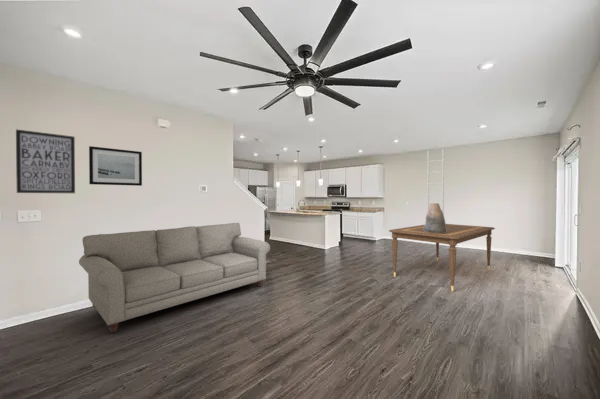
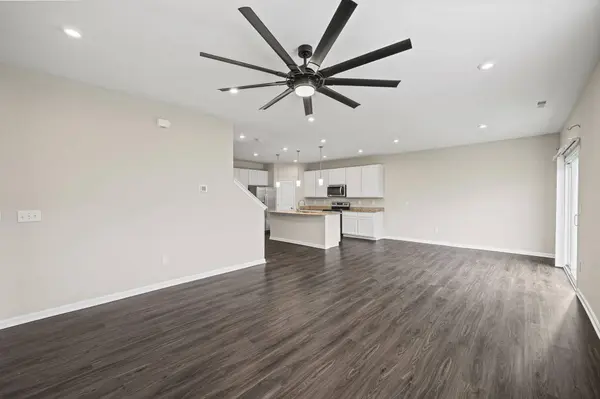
- decorative urn (434, 217)
- sofa (186, 262)
- wall art (117, 167)
- wall art (47, 163)
- blanket ladder (435, 183)
- dining table (448, 249)
